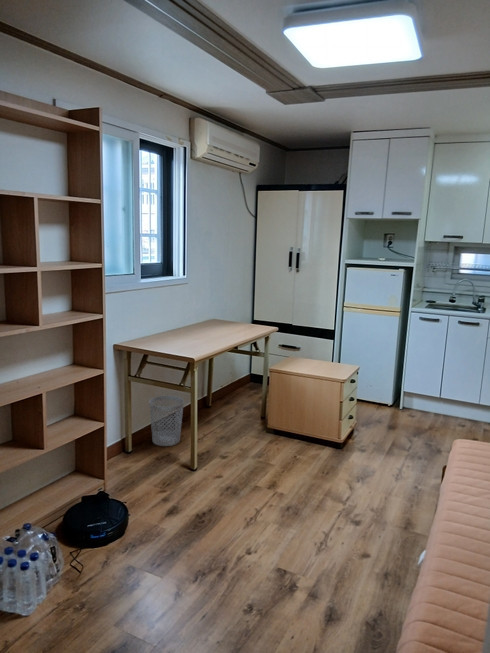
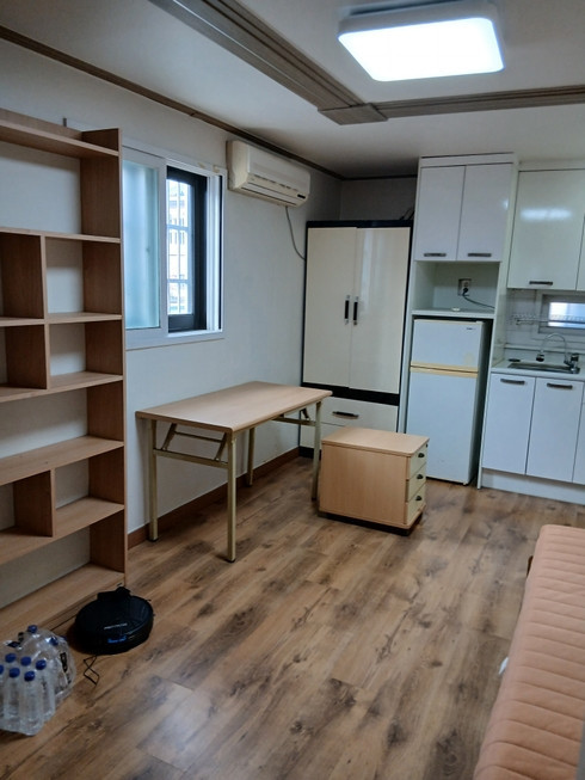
- wastebasket (166, 420)
